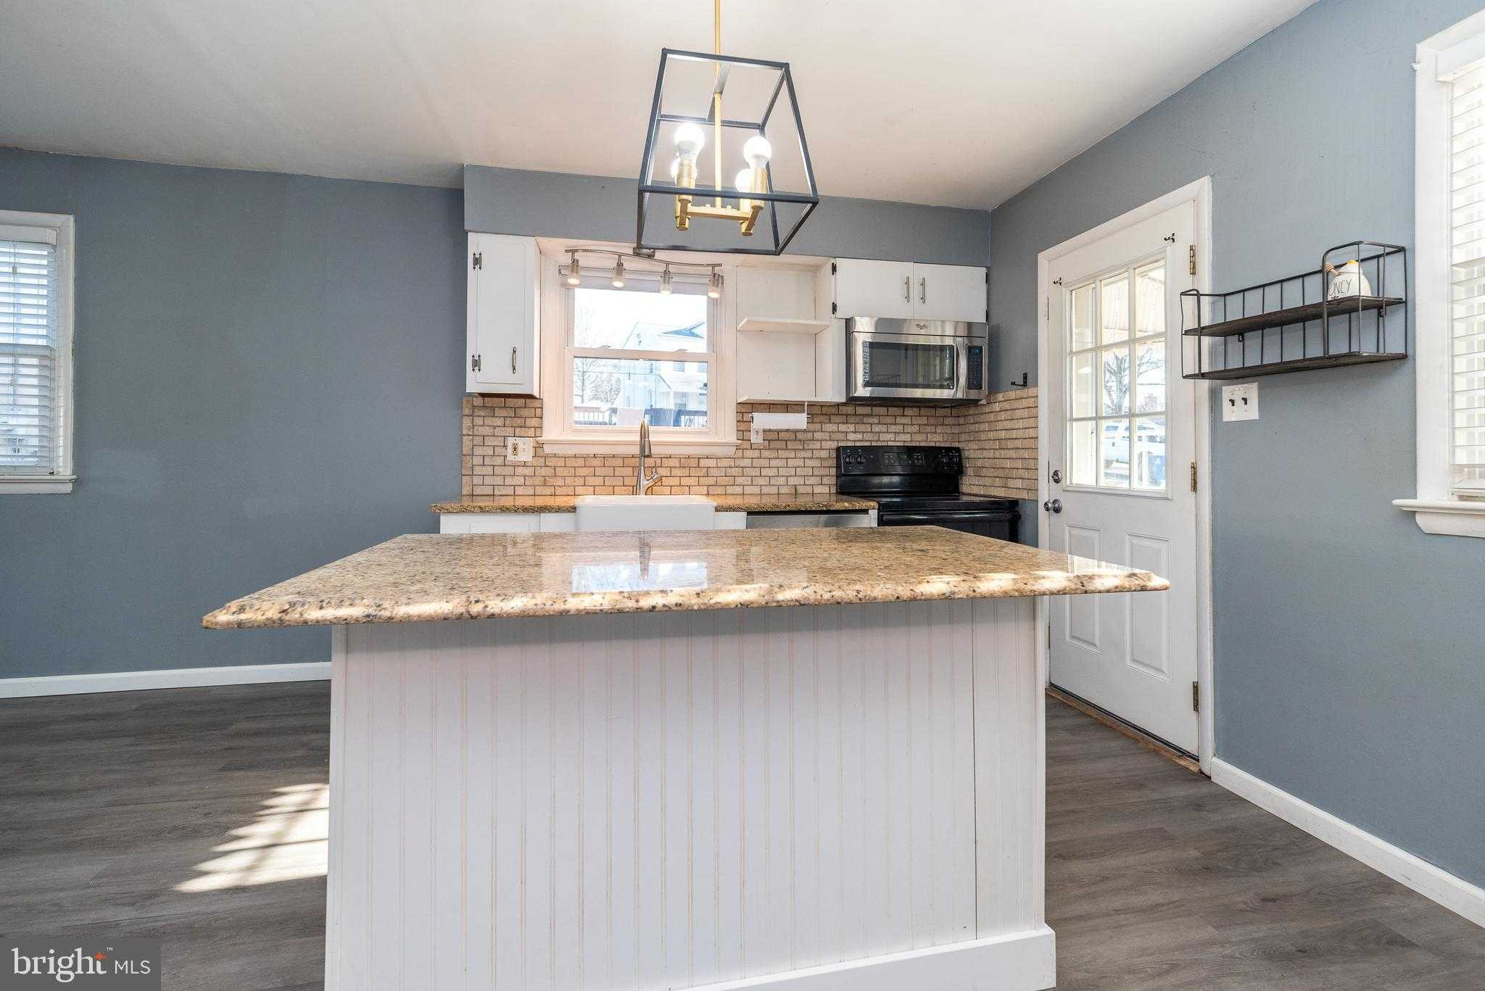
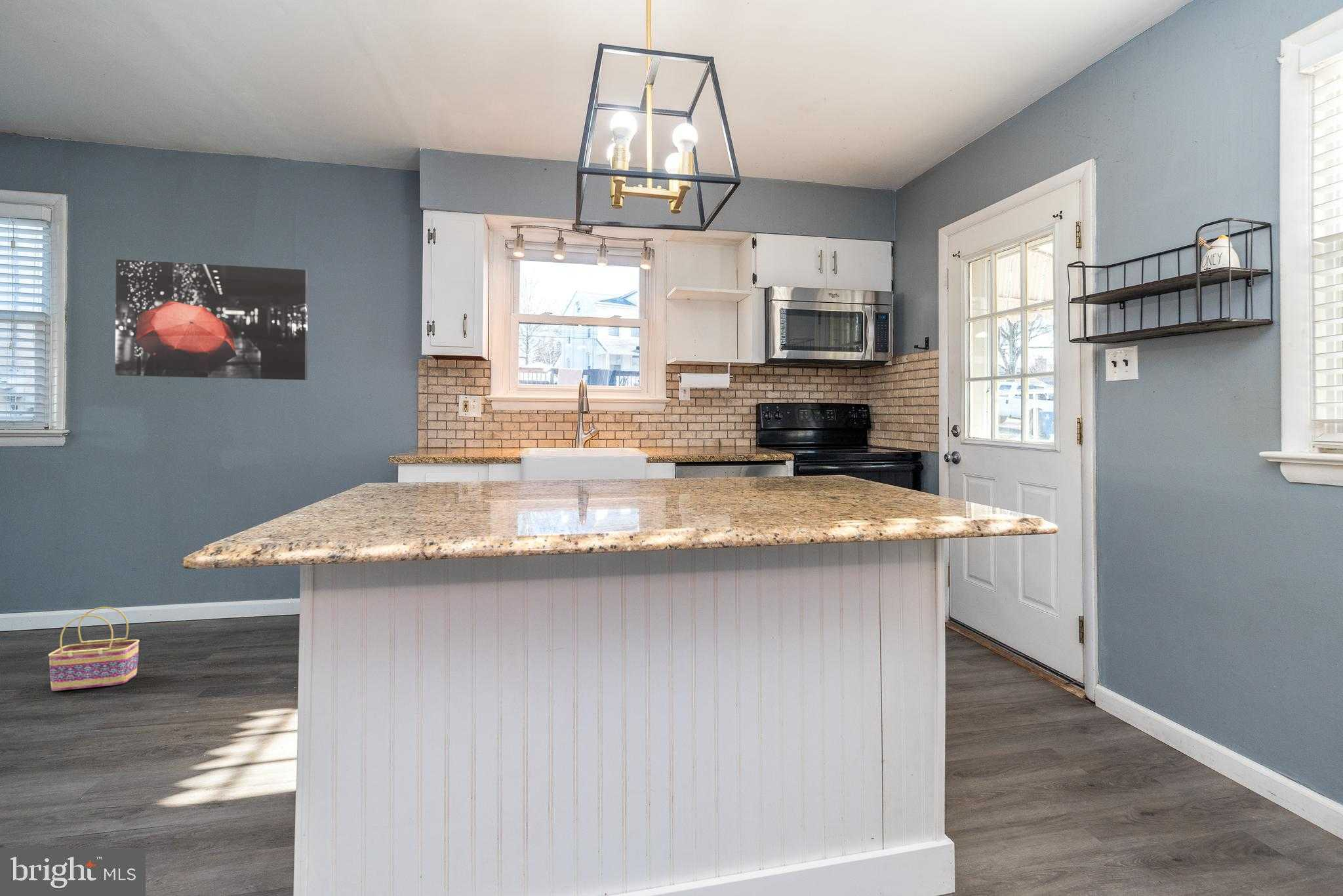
+ wall art (214, 321)
+ basket (95, 646)
